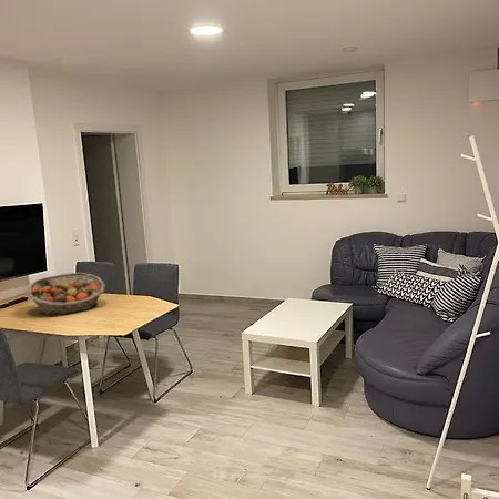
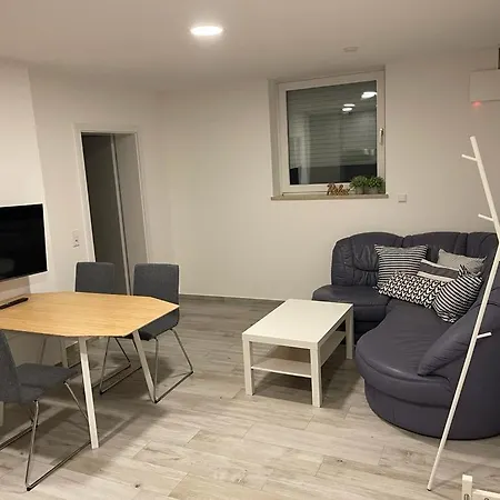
- fruit basket (67, 293)
